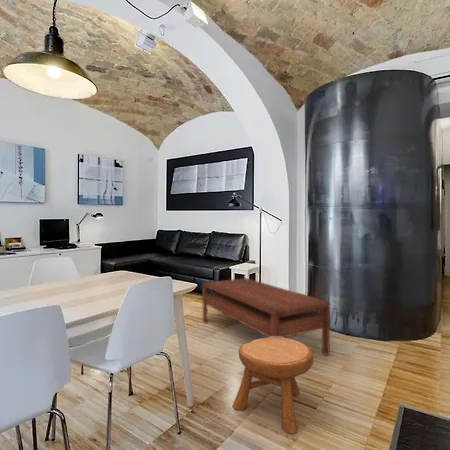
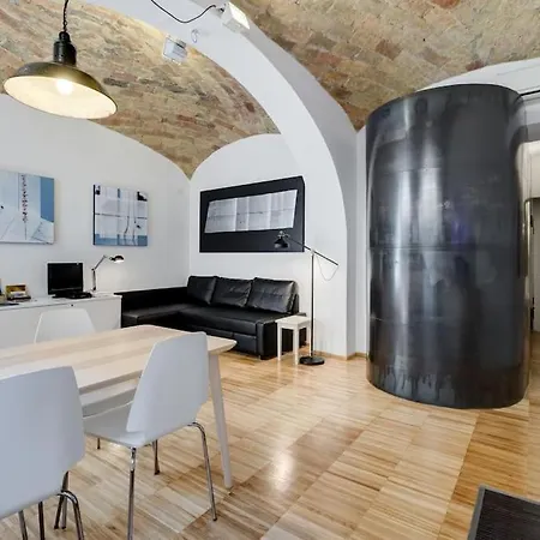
- stool (277, 375)
- coffee table (257, 313)
